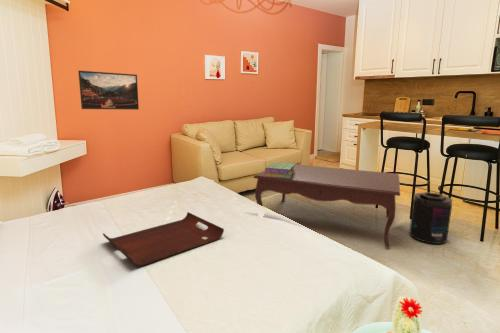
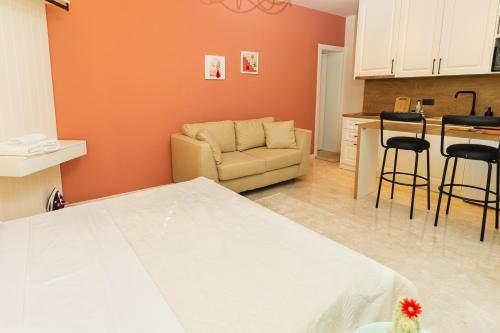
- coffee table (326, 197)
- supplement container (430, 216)
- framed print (110, 91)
- stack of books (280, 169)
- serving tray (165, 235)
